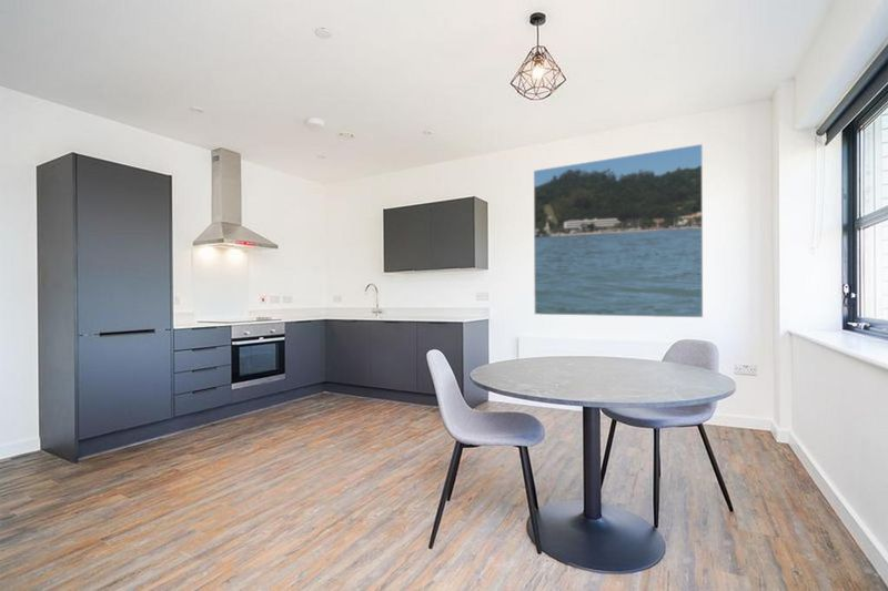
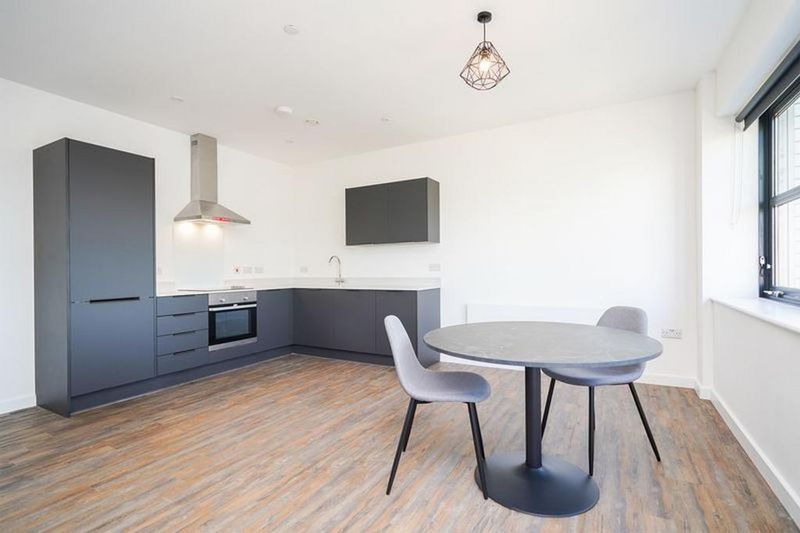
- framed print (610, 237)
